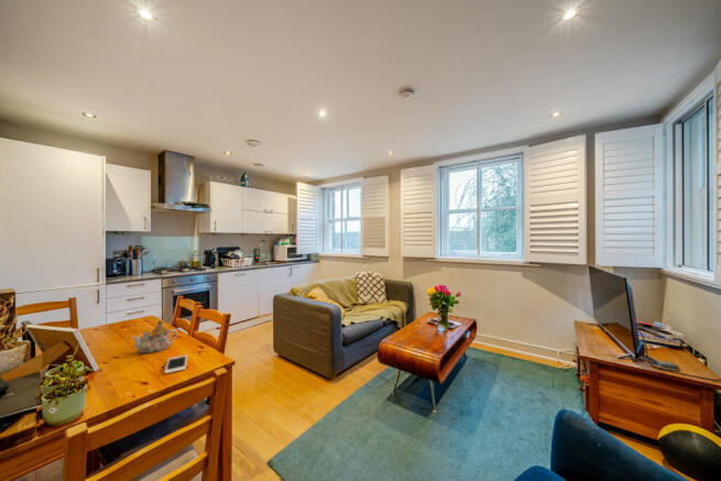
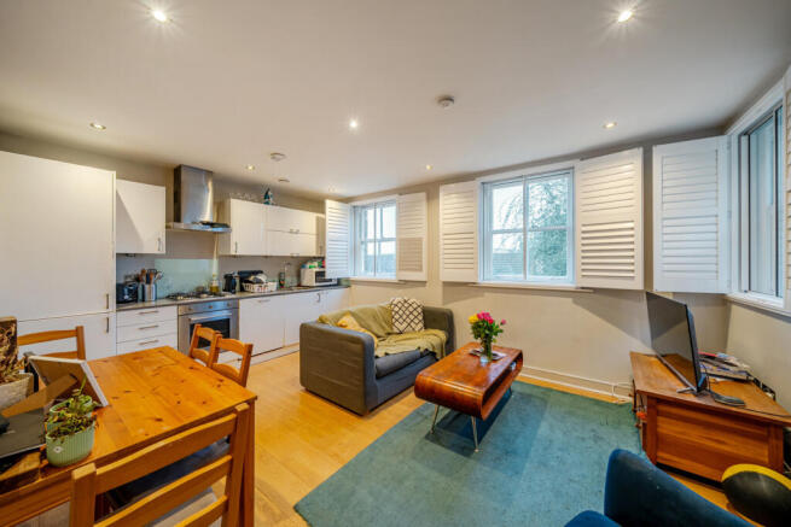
- teapot (155, 335)
- cell phone (176, 363)
